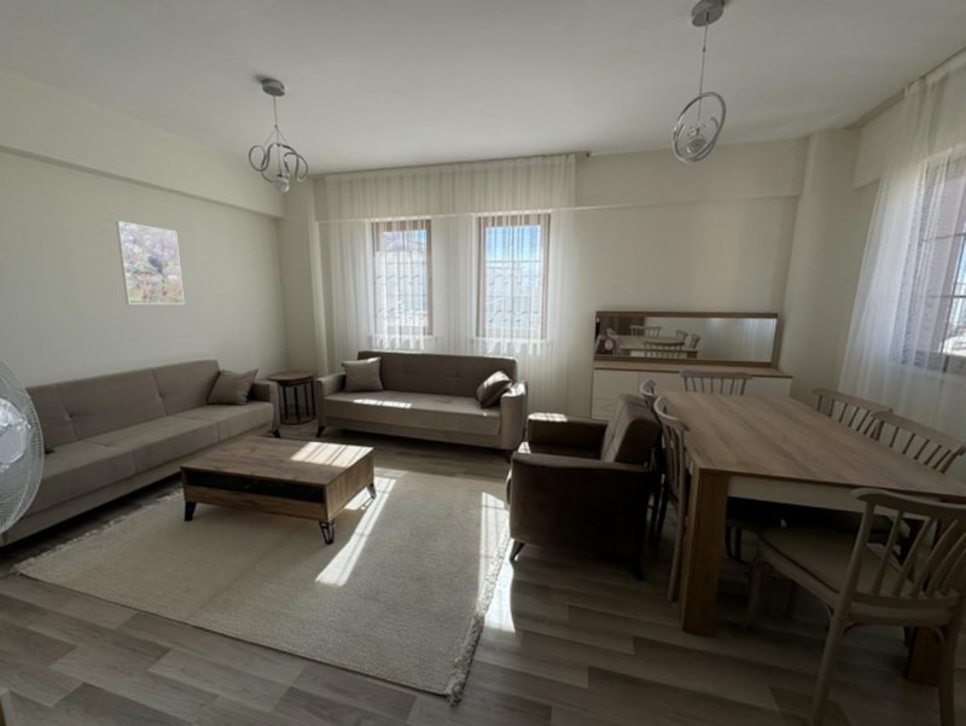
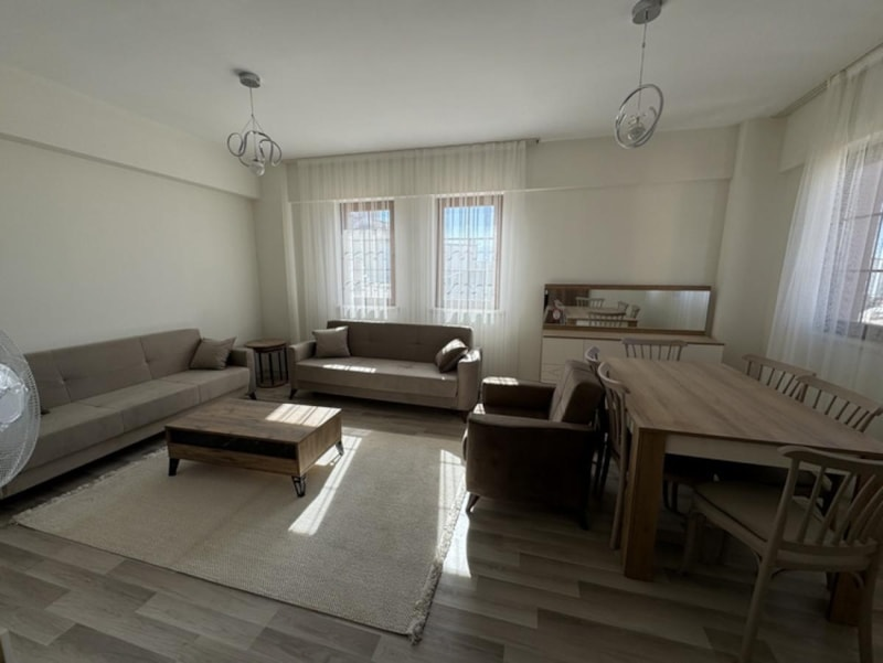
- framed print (152, 266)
